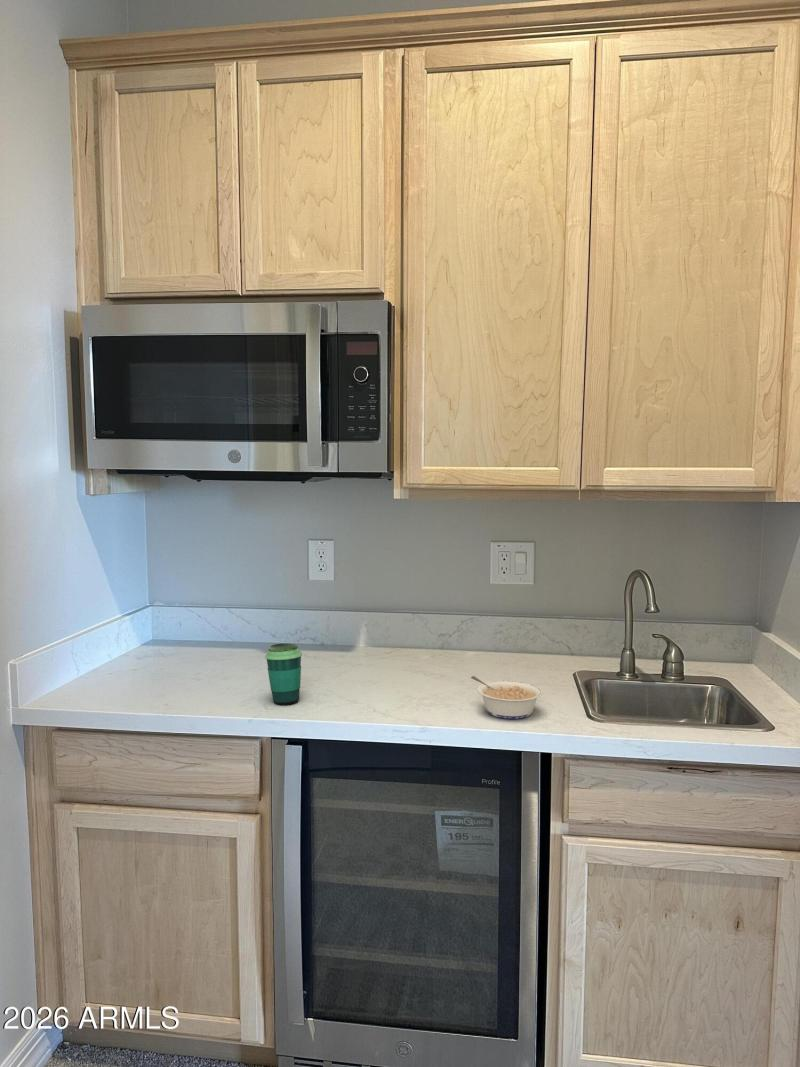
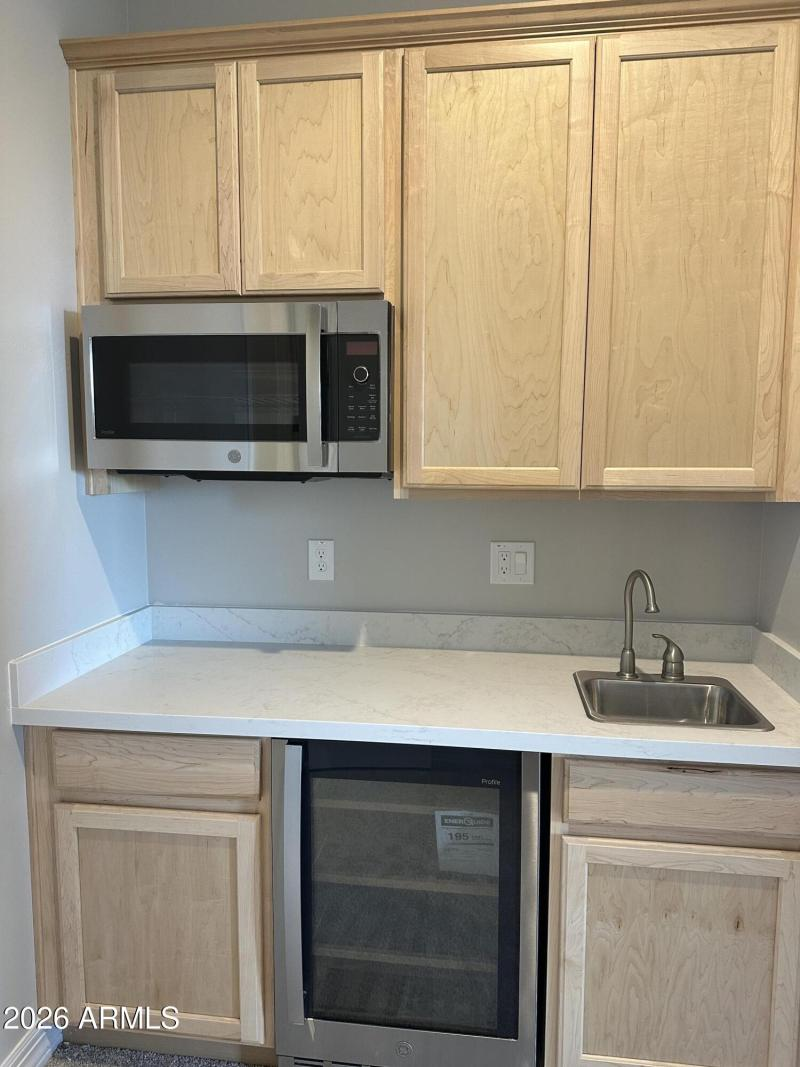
- cup (284, 673)
- legume (506, 698)
